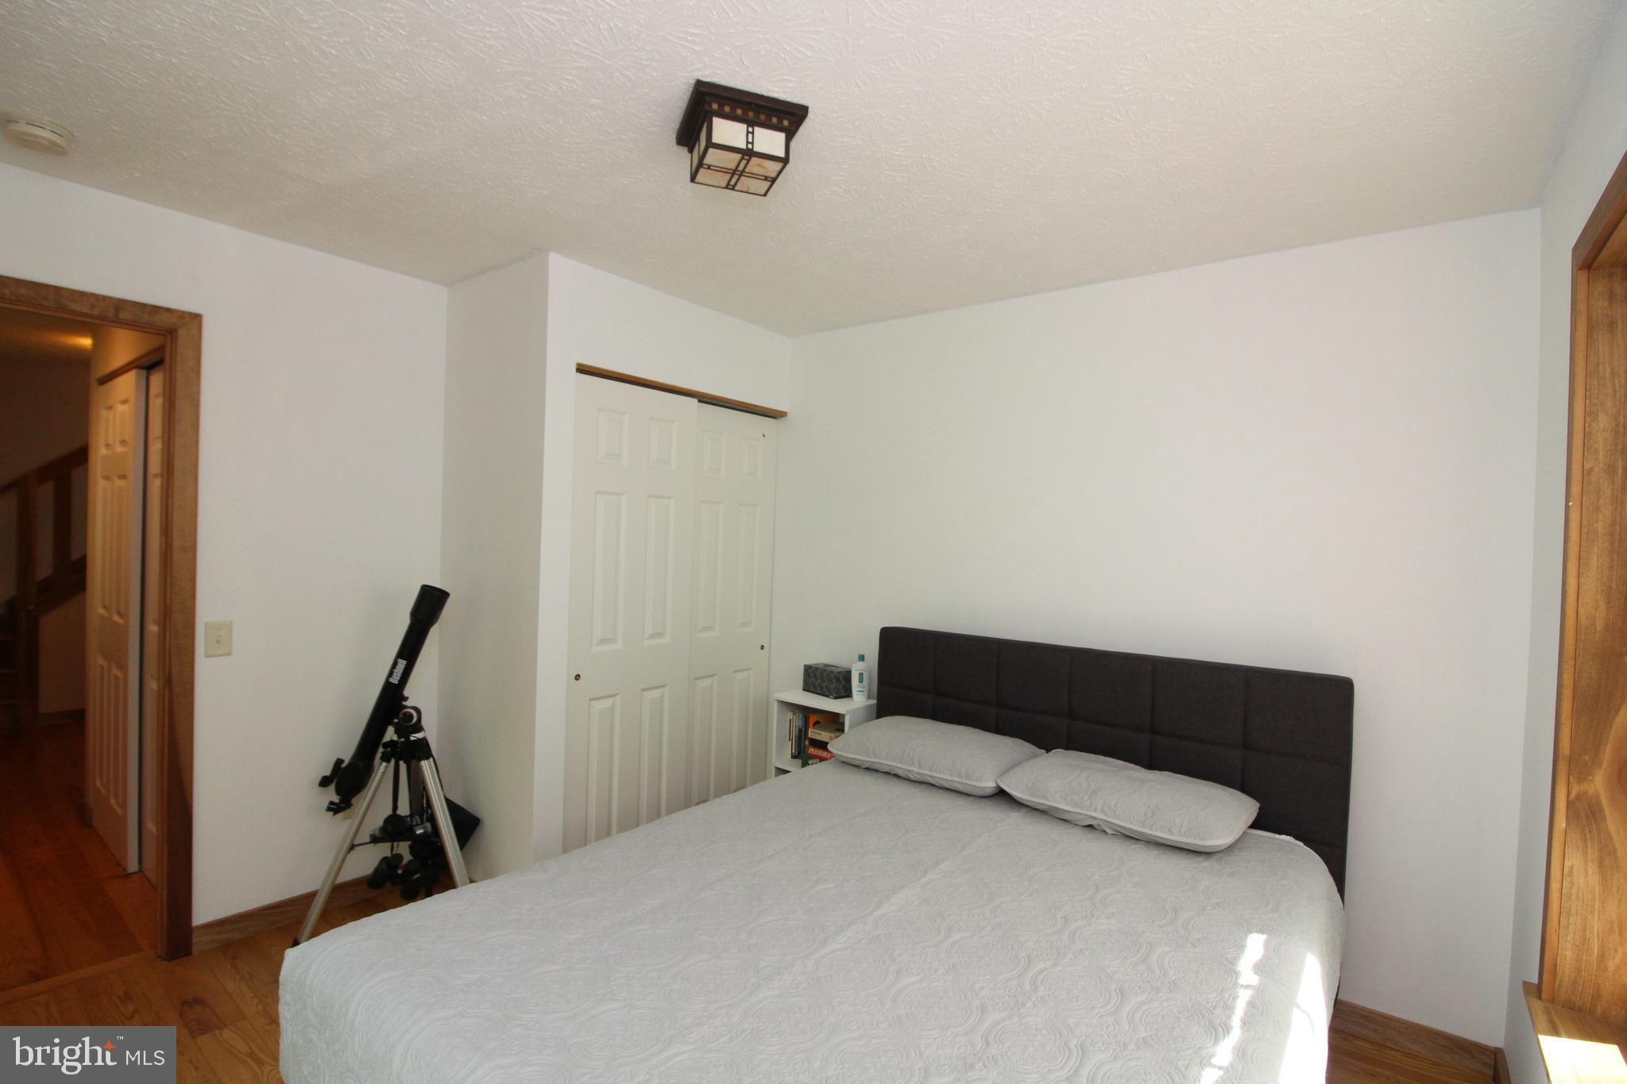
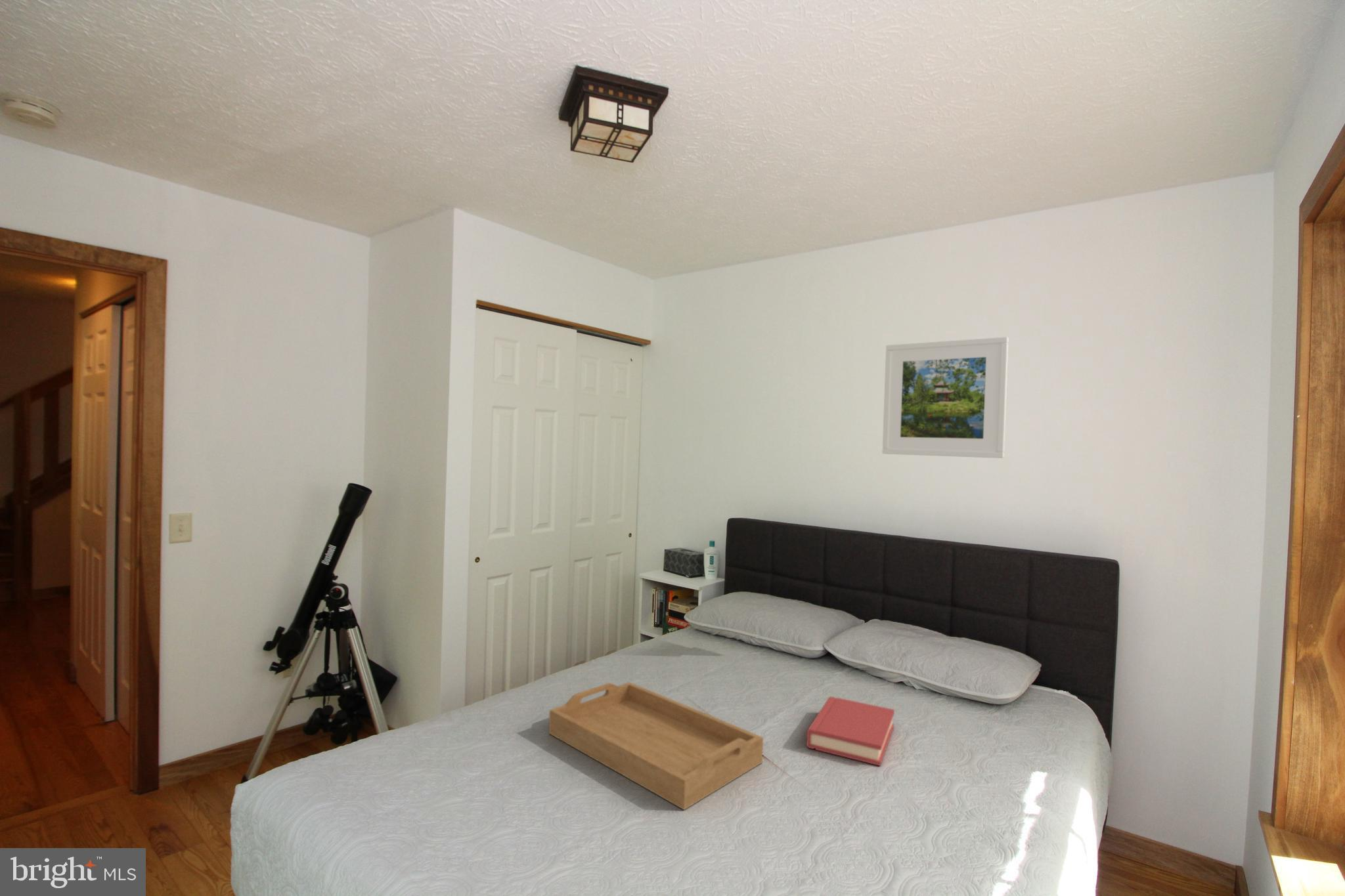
+ hardback book (852, 727)
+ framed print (942, 398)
+ serving tray (652, 731)
